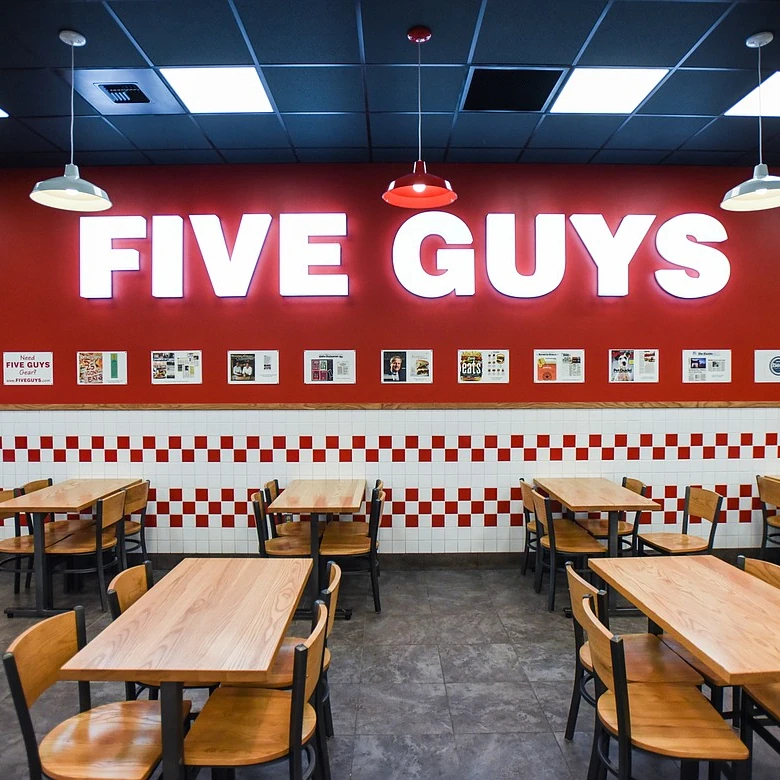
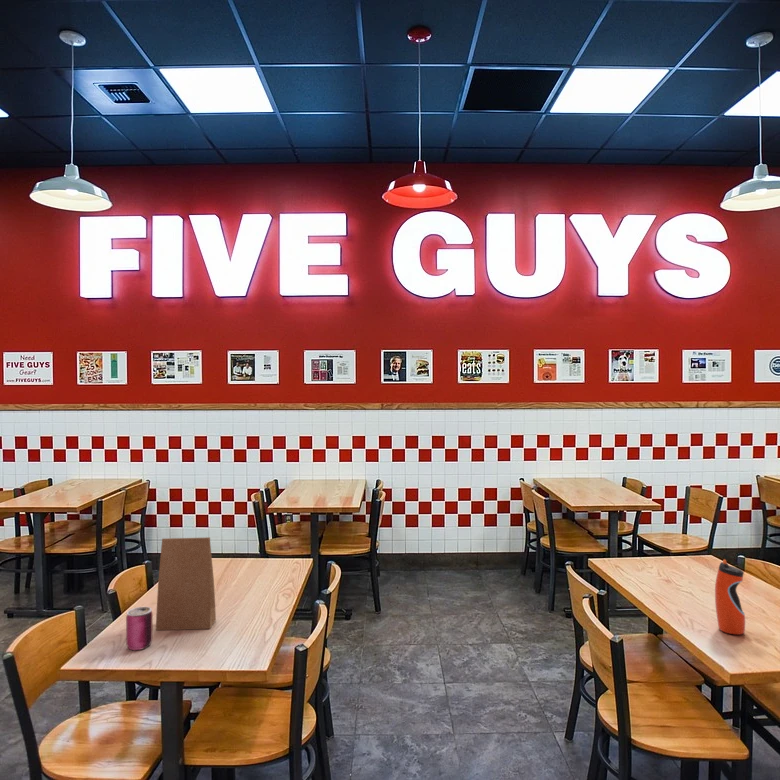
+ paper bag (186, 581)
+ can (139, 628)
+ water bottle (729, 595)
